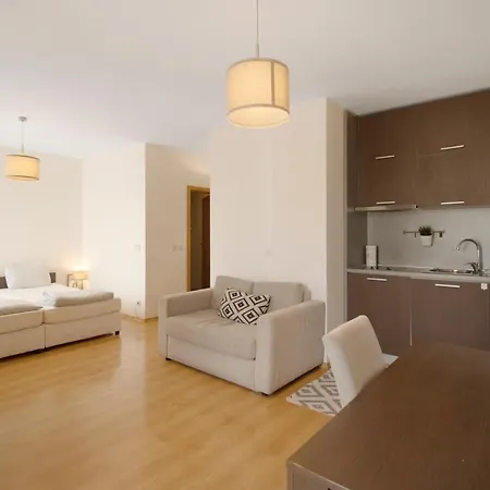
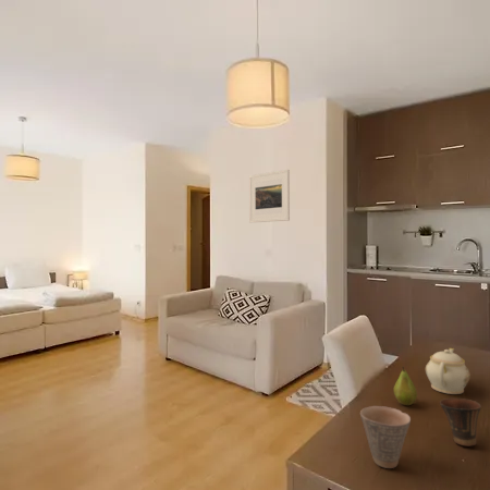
+ cup (384, 437)
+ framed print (268, 197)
+ cup (460, 420)
+ fruit (405, 383)
+ teapot (446, 369)
